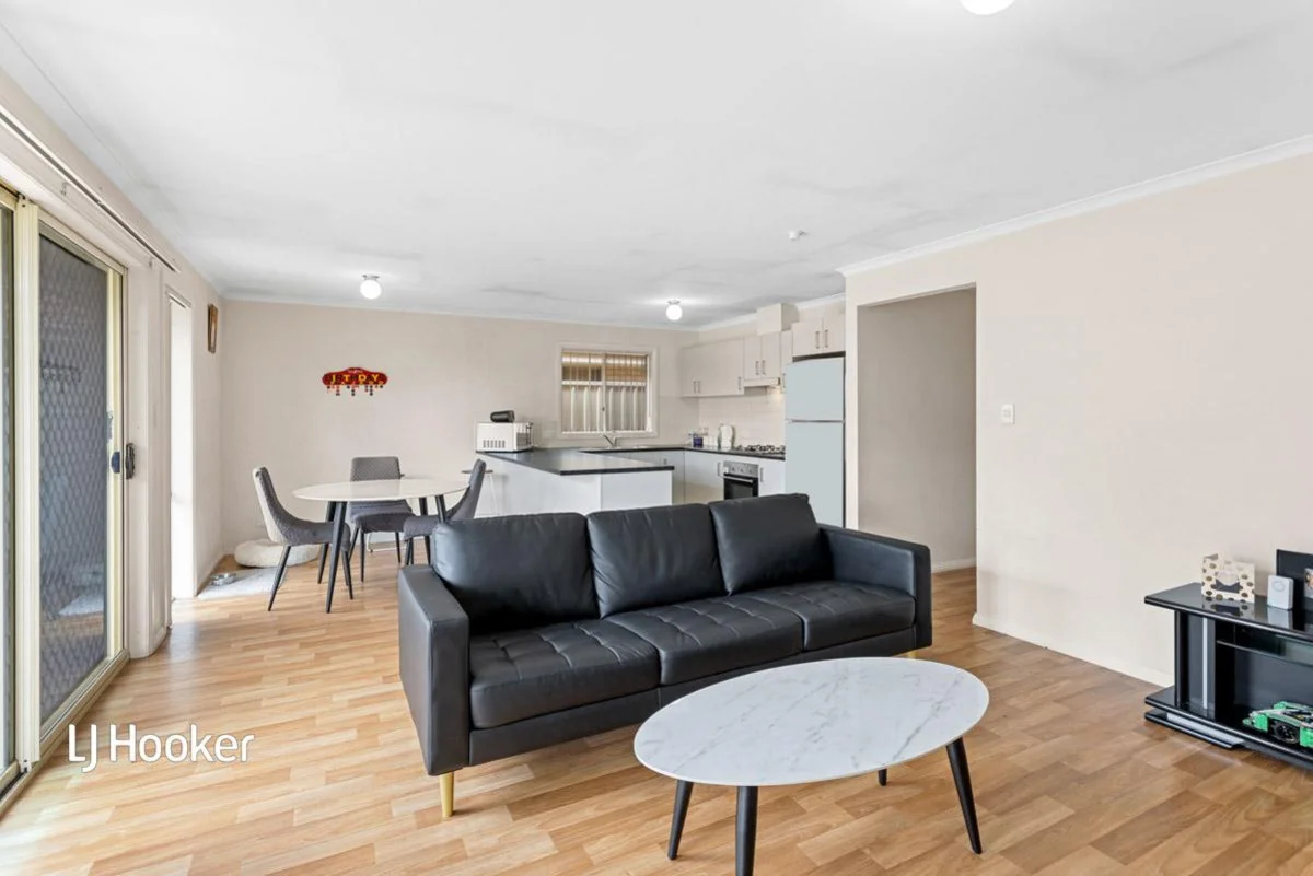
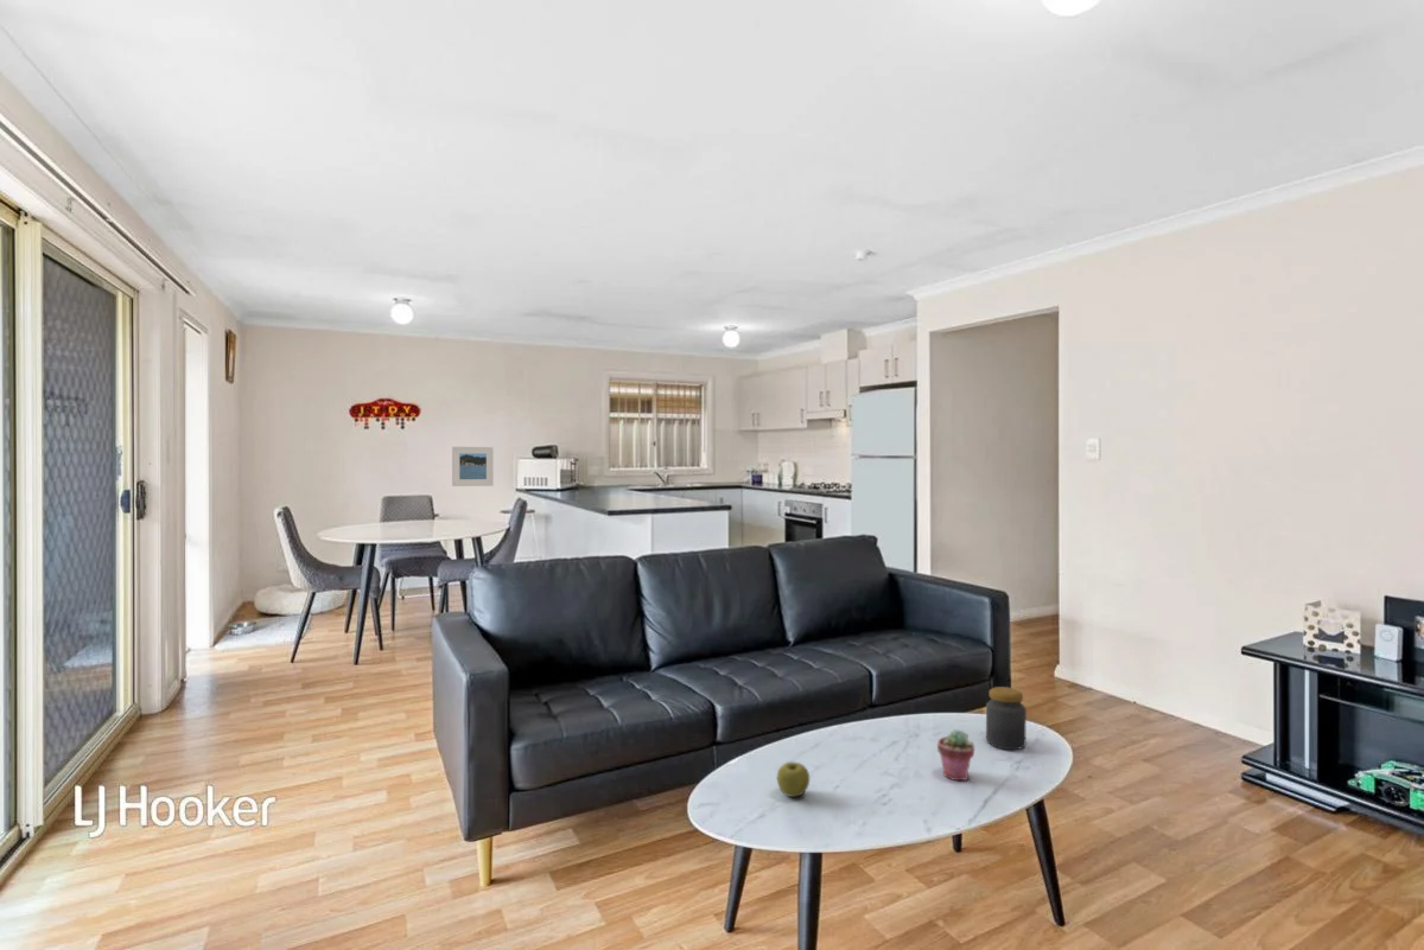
+ apple (793, 779)
+ potted succulent (955, 752)
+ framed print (472, 466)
+ jar (1005, 716)
